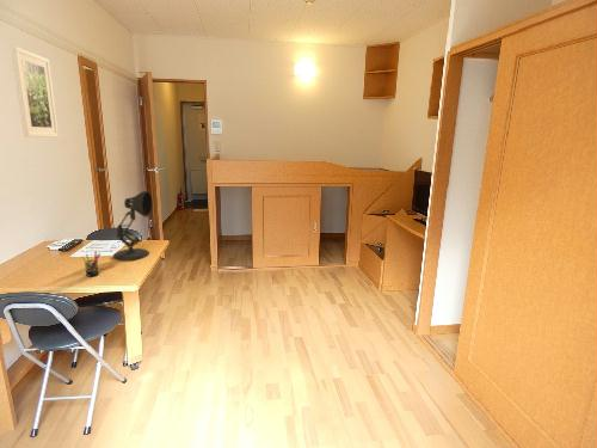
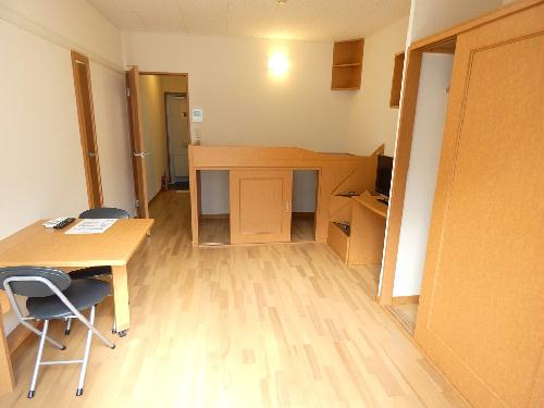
- pen holder (91, 263)
- desk lamp (130, 222)
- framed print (37, 96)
